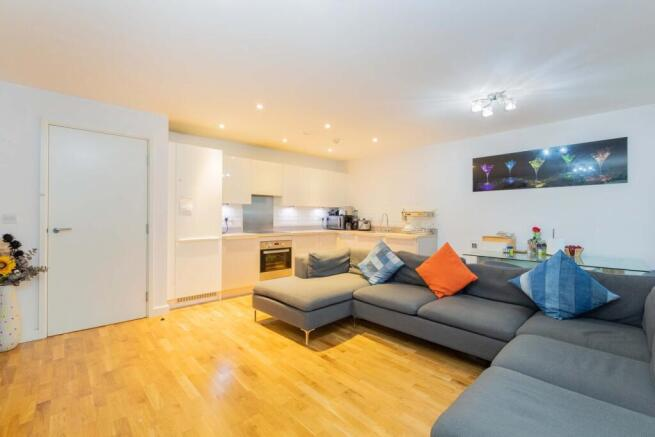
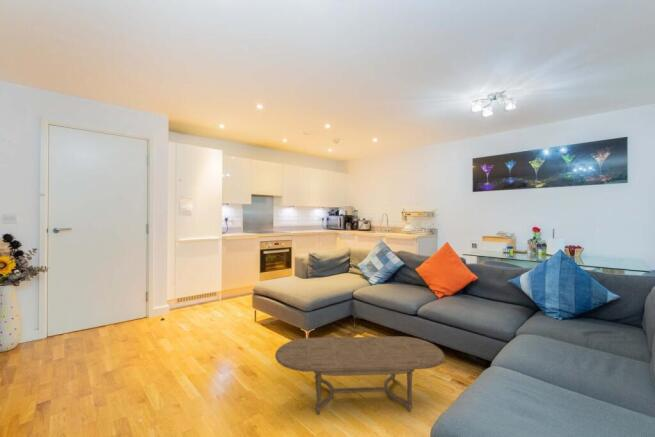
+ coffee table (359, 372)
